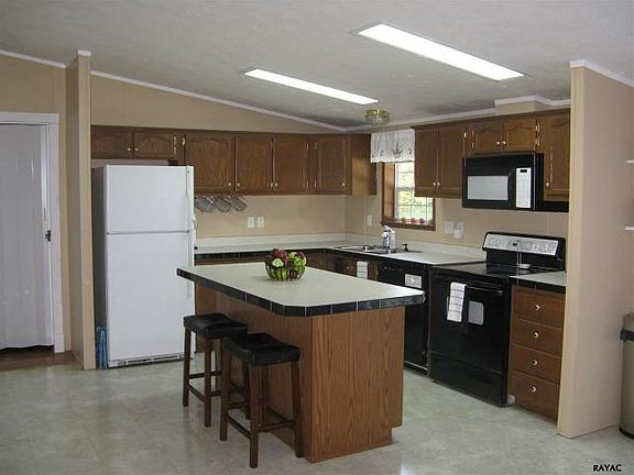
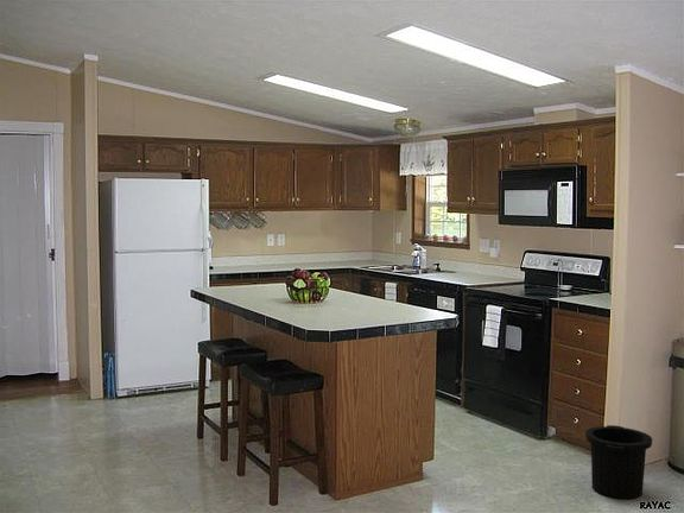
+ trash can (618, 462)
